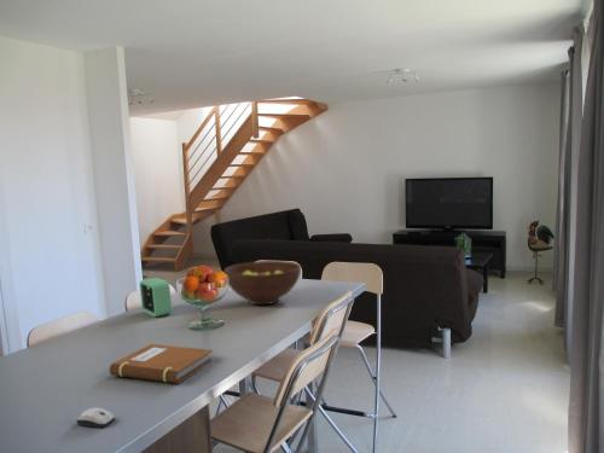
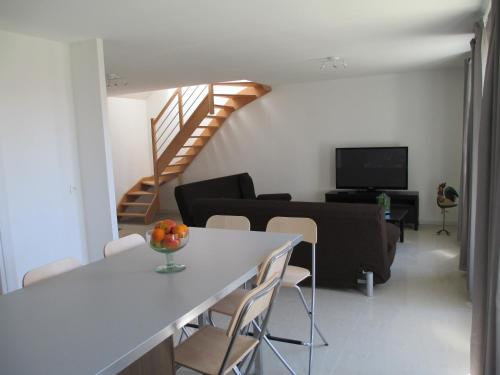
- alarm clock (155, 296)
- notebook (161, 361)
- fruit bowl (262, 284)
- computer mouse (95, 416)
